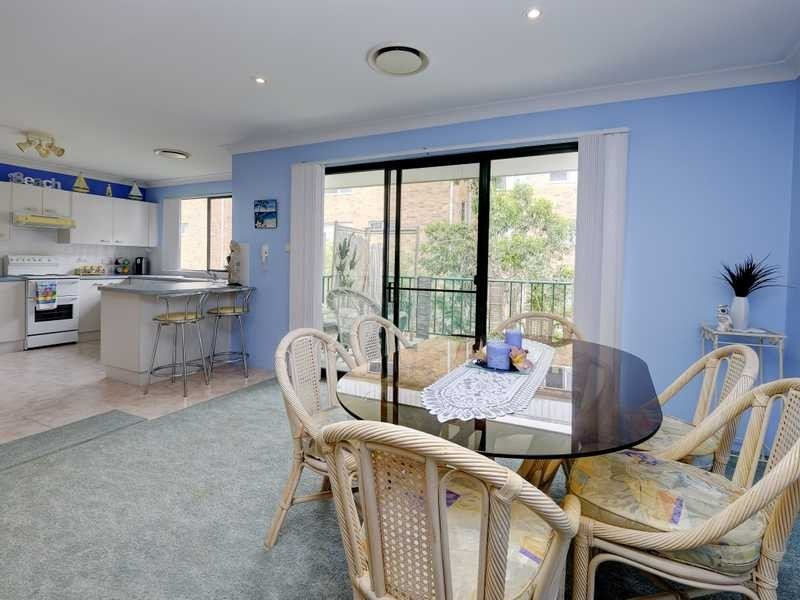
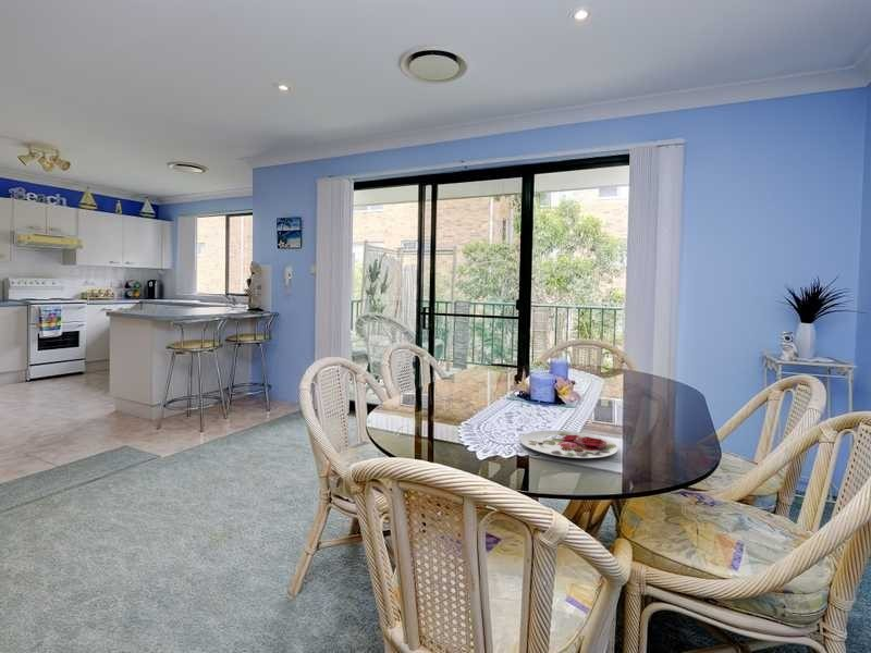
+ plate (567, 442)
